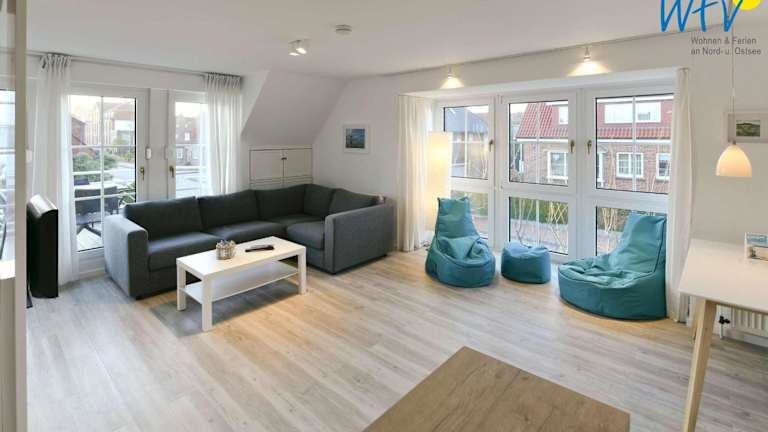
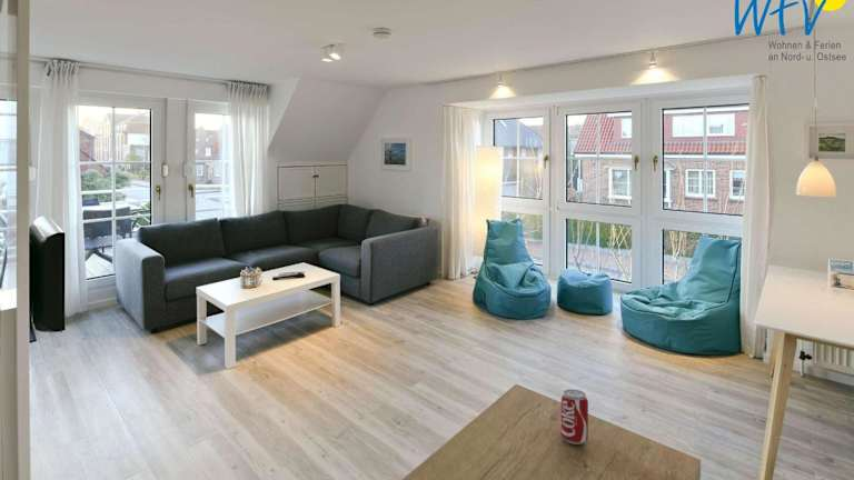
+ beverage can (574, 416)
